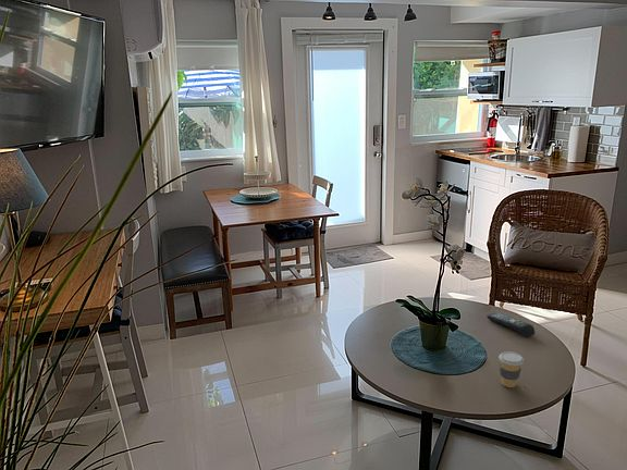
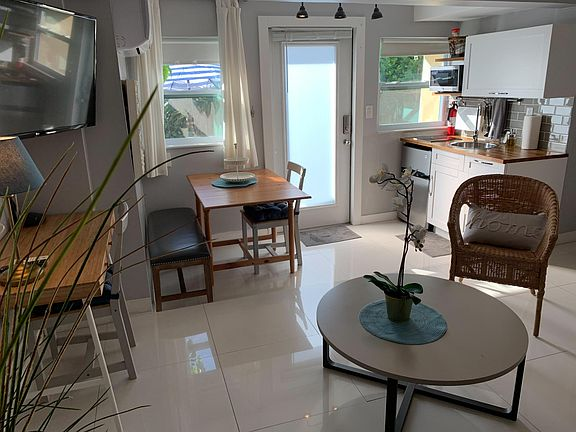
- coffee cup (509, 370)
- remote control (509, 322)
